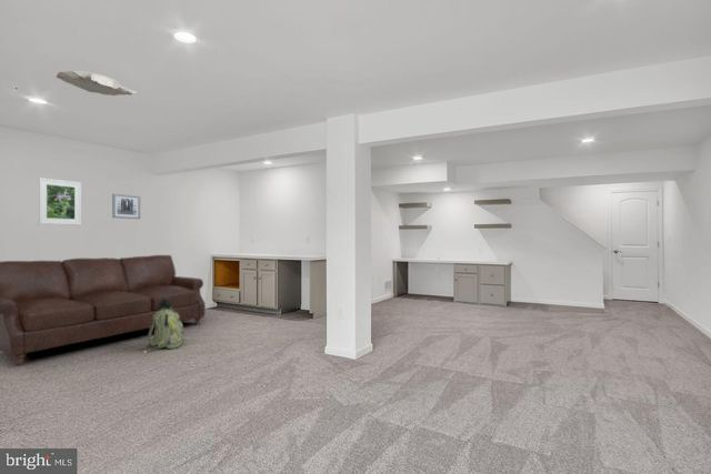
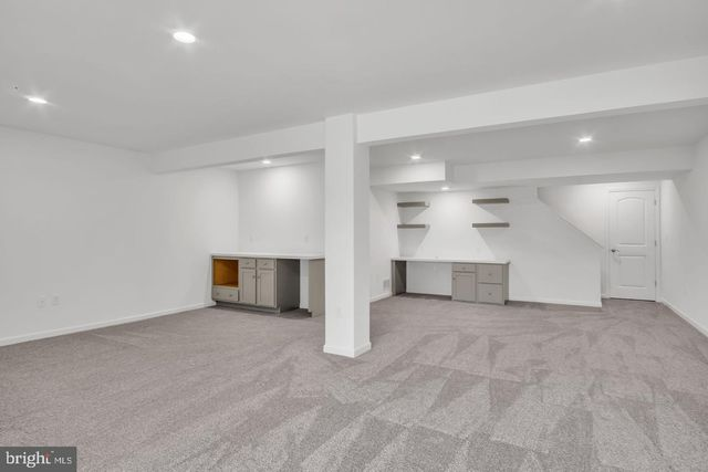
- wall art (127, 206)
- backpack (162, 322)
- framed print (60, 202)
- sofa (106, 296)
- ceiling light (98, 82)
